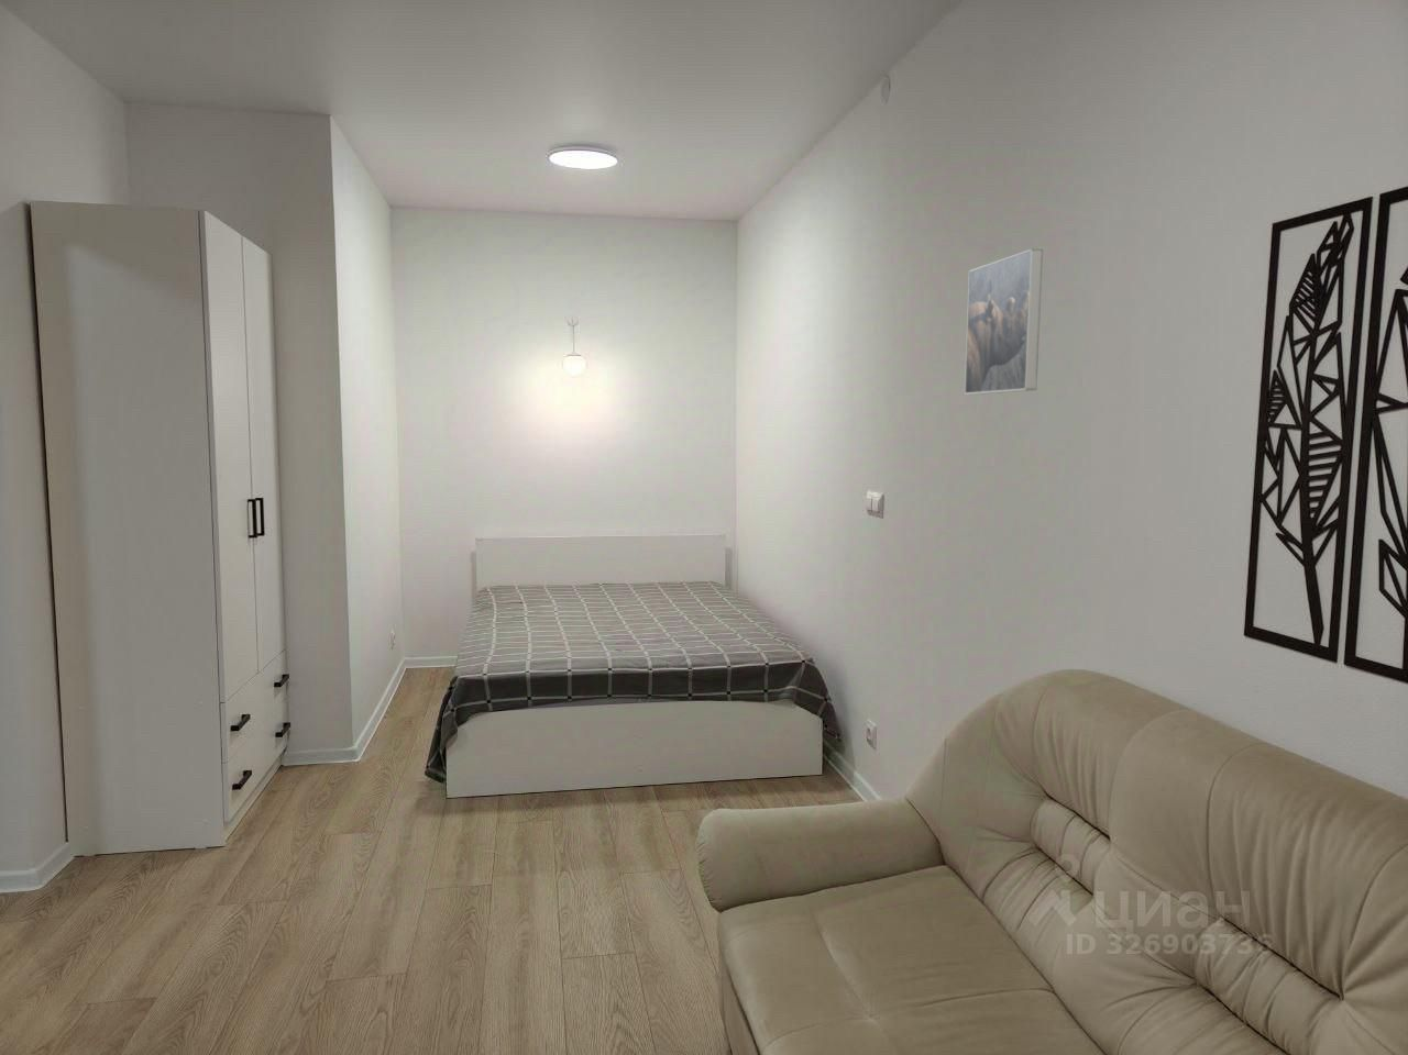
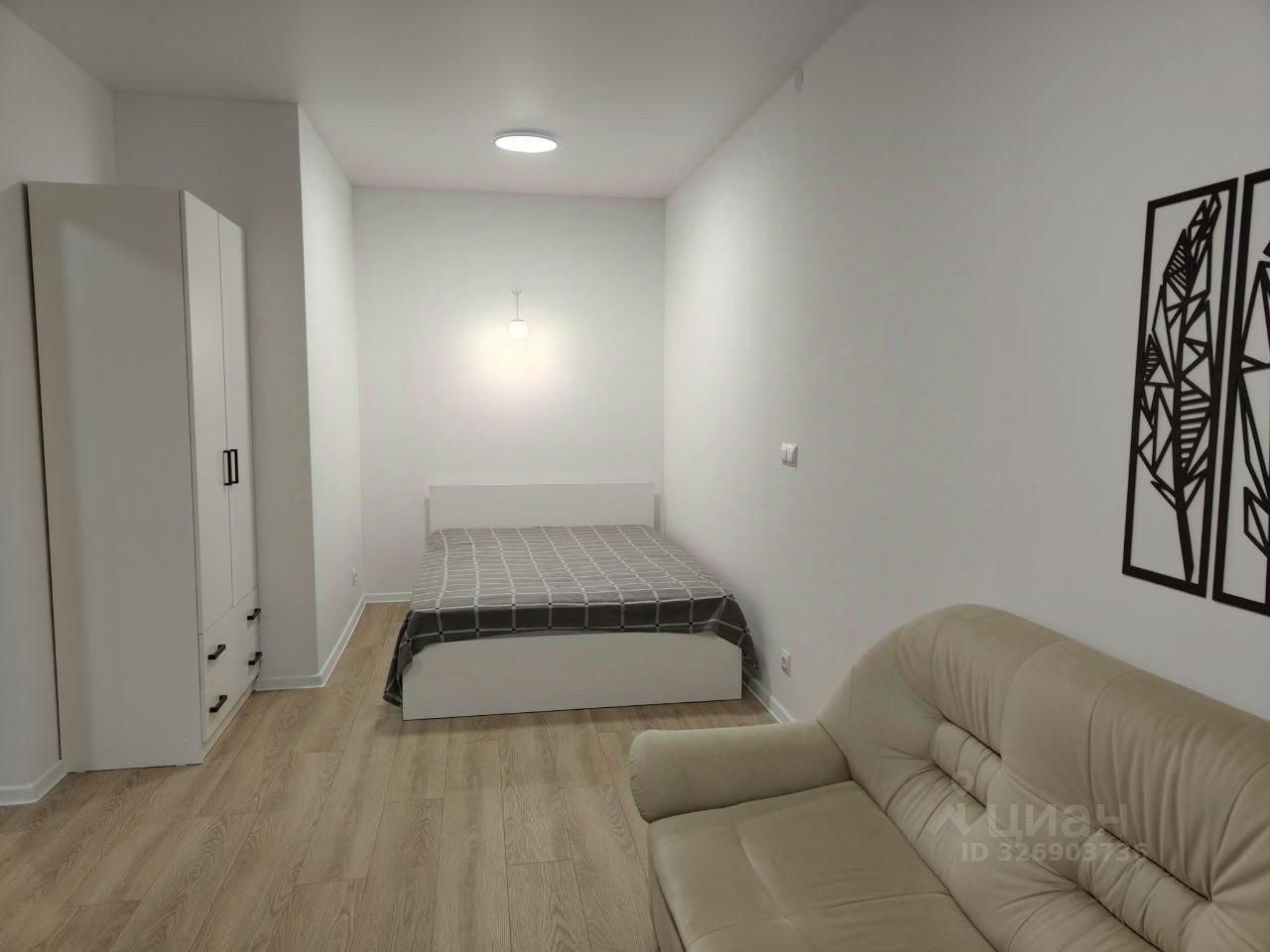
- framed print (1000, 327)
